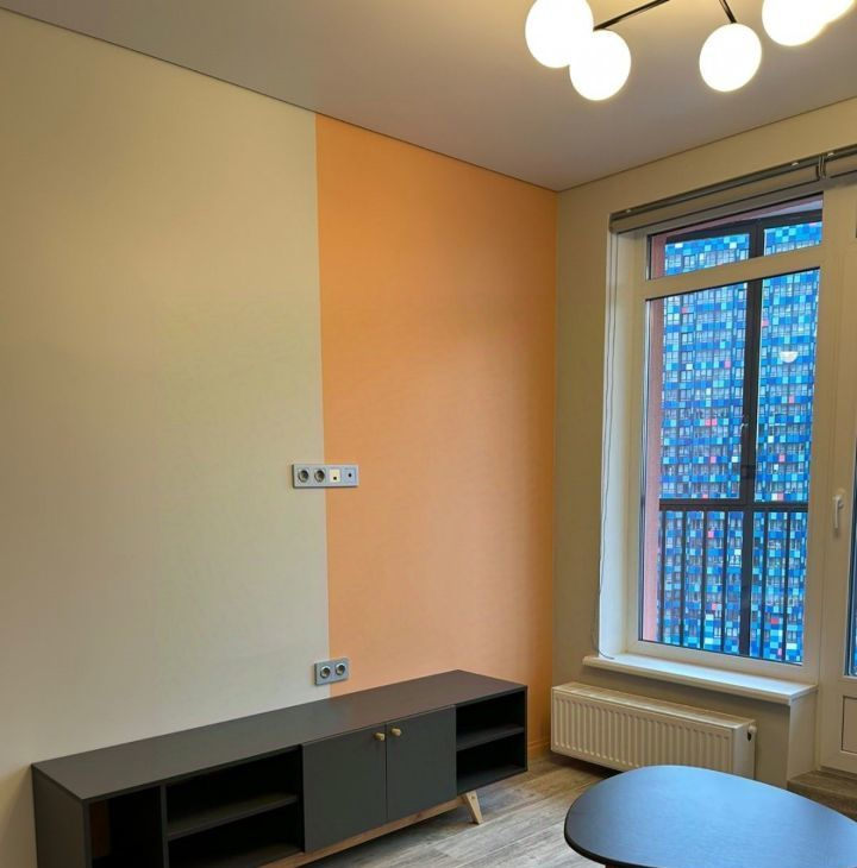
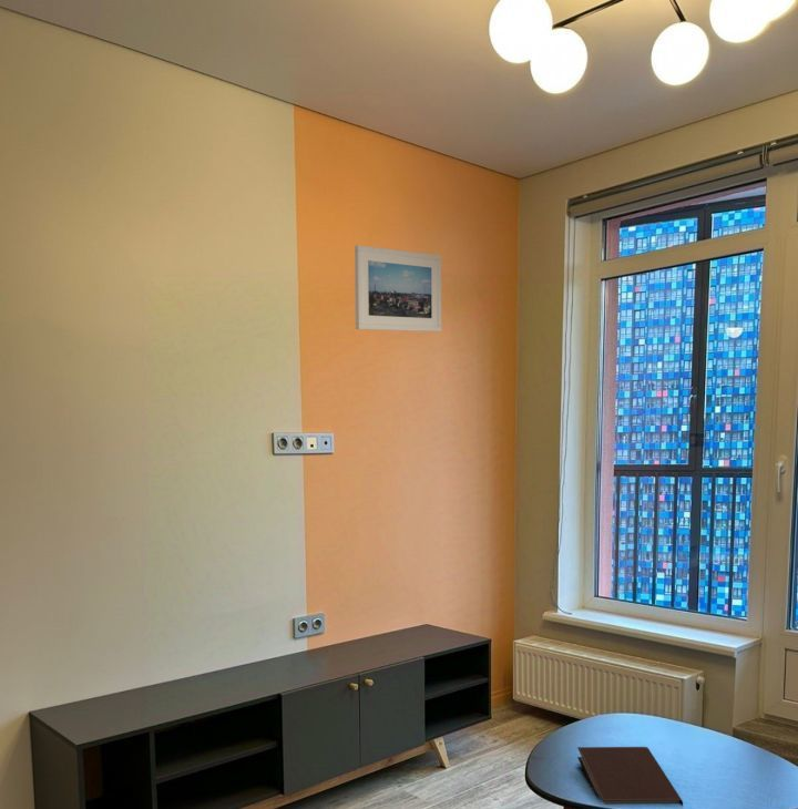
+ notebook (626, 777)
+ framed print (400, 290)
